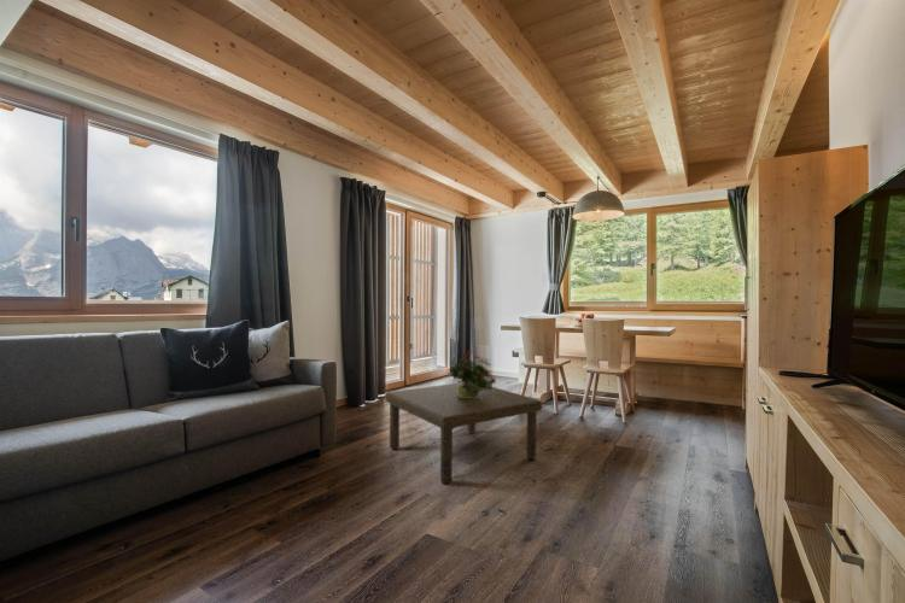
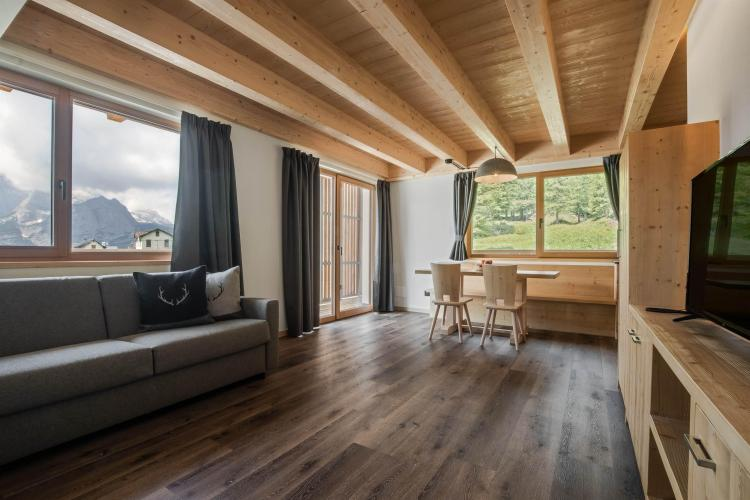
- coffee table (460, 425)
- potted plant (473, 373)
